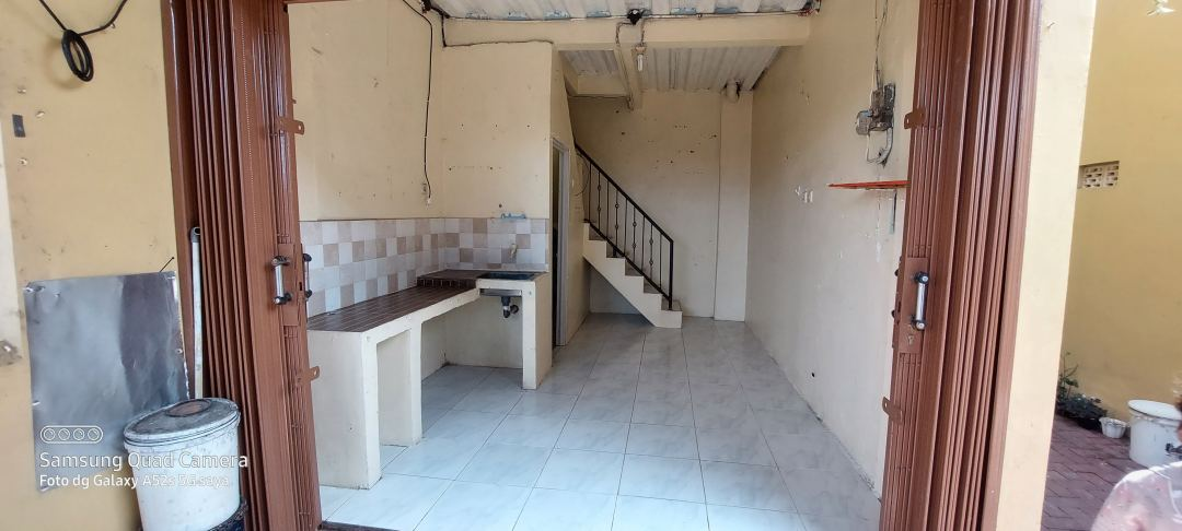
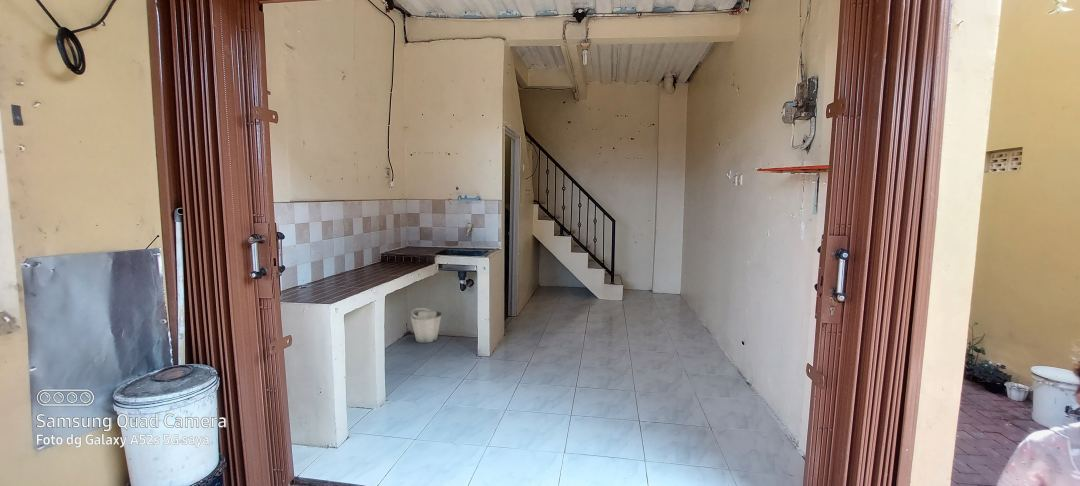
+ bucket (426, 324)
